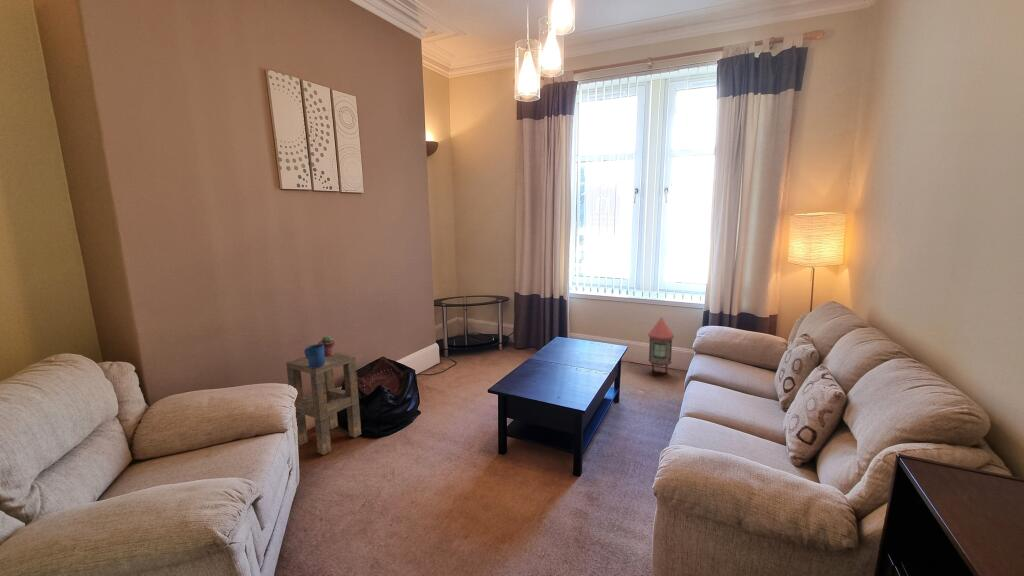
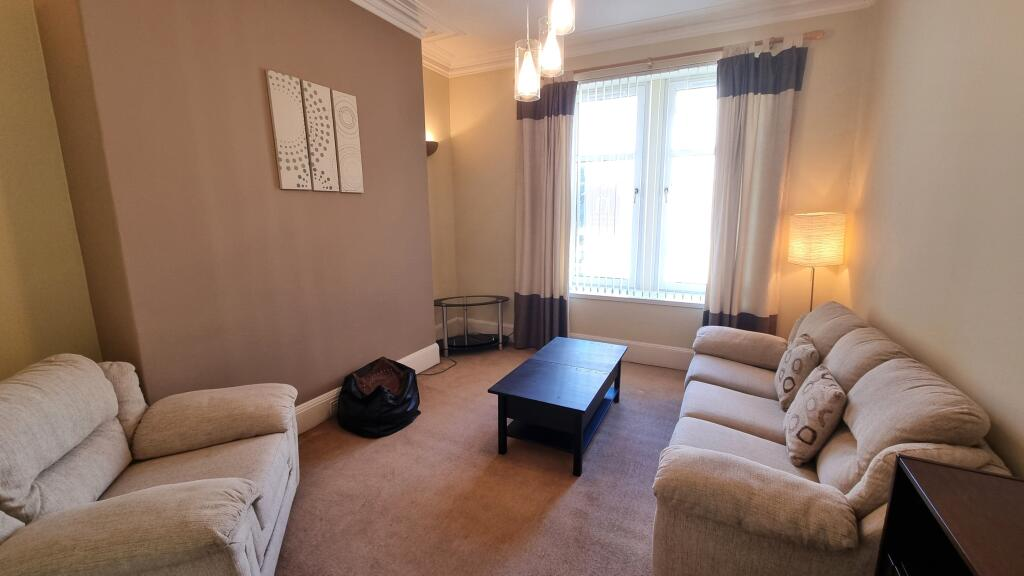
- side table (324, 399)
- potted succulent (326, 345)
- mug (313, 355)
- lantern (660, 345)
